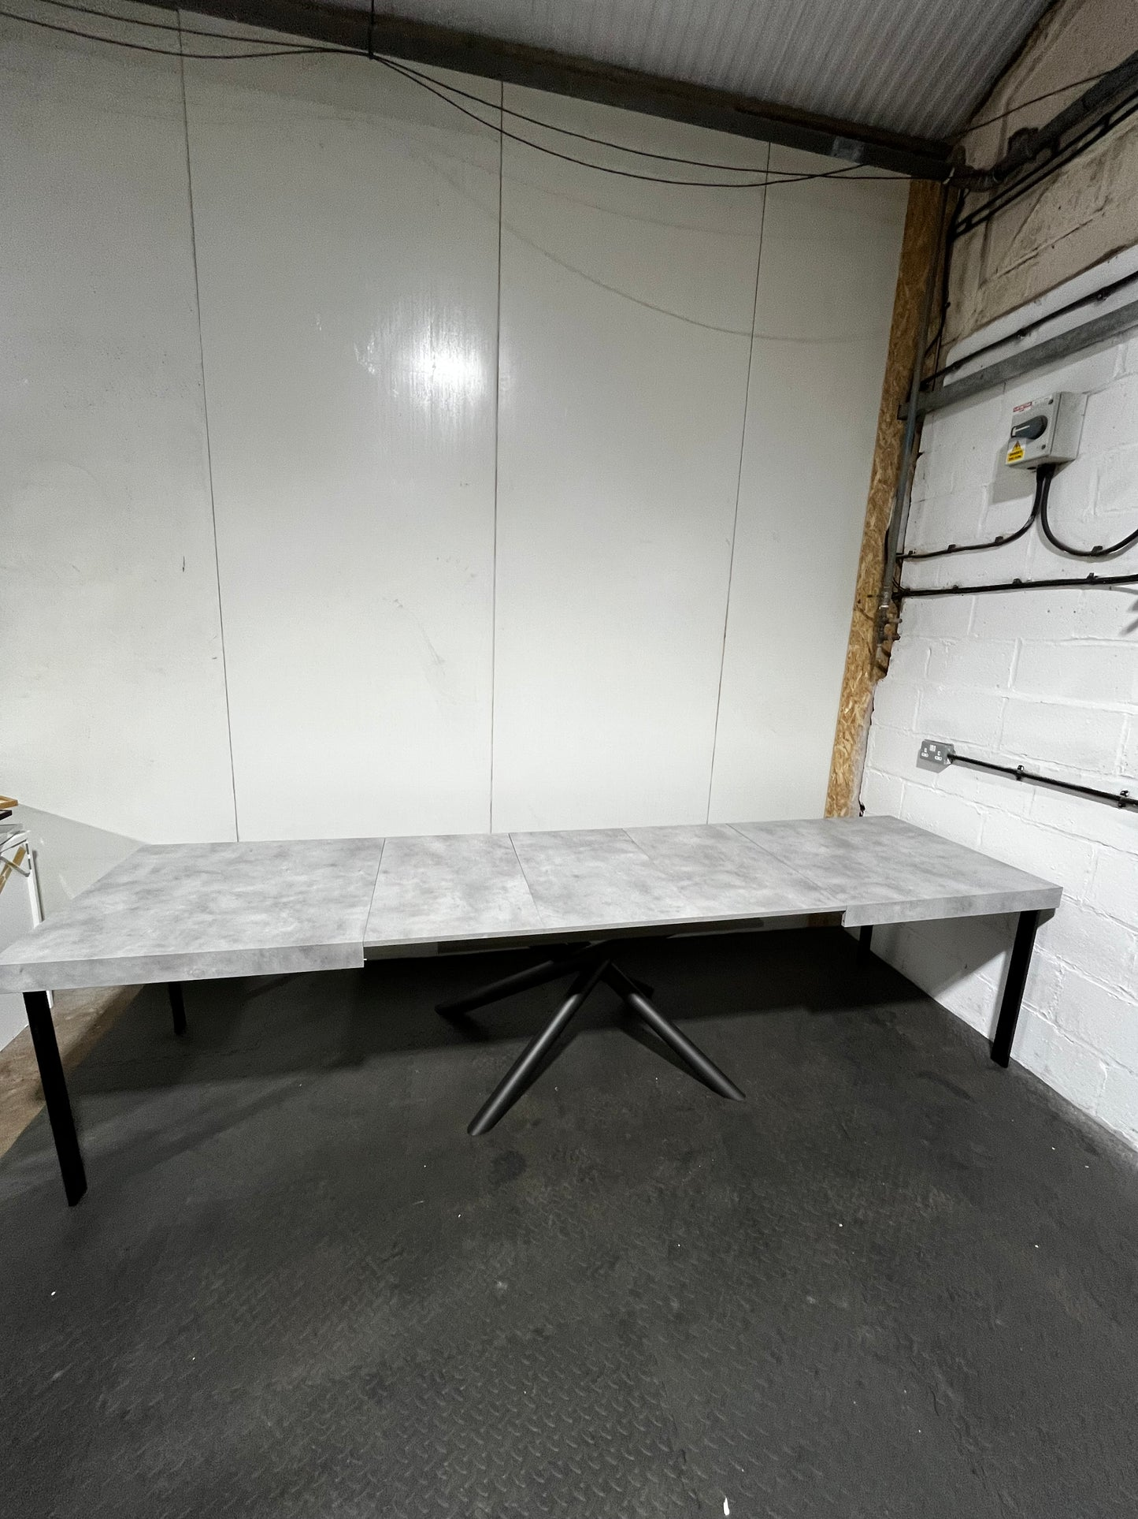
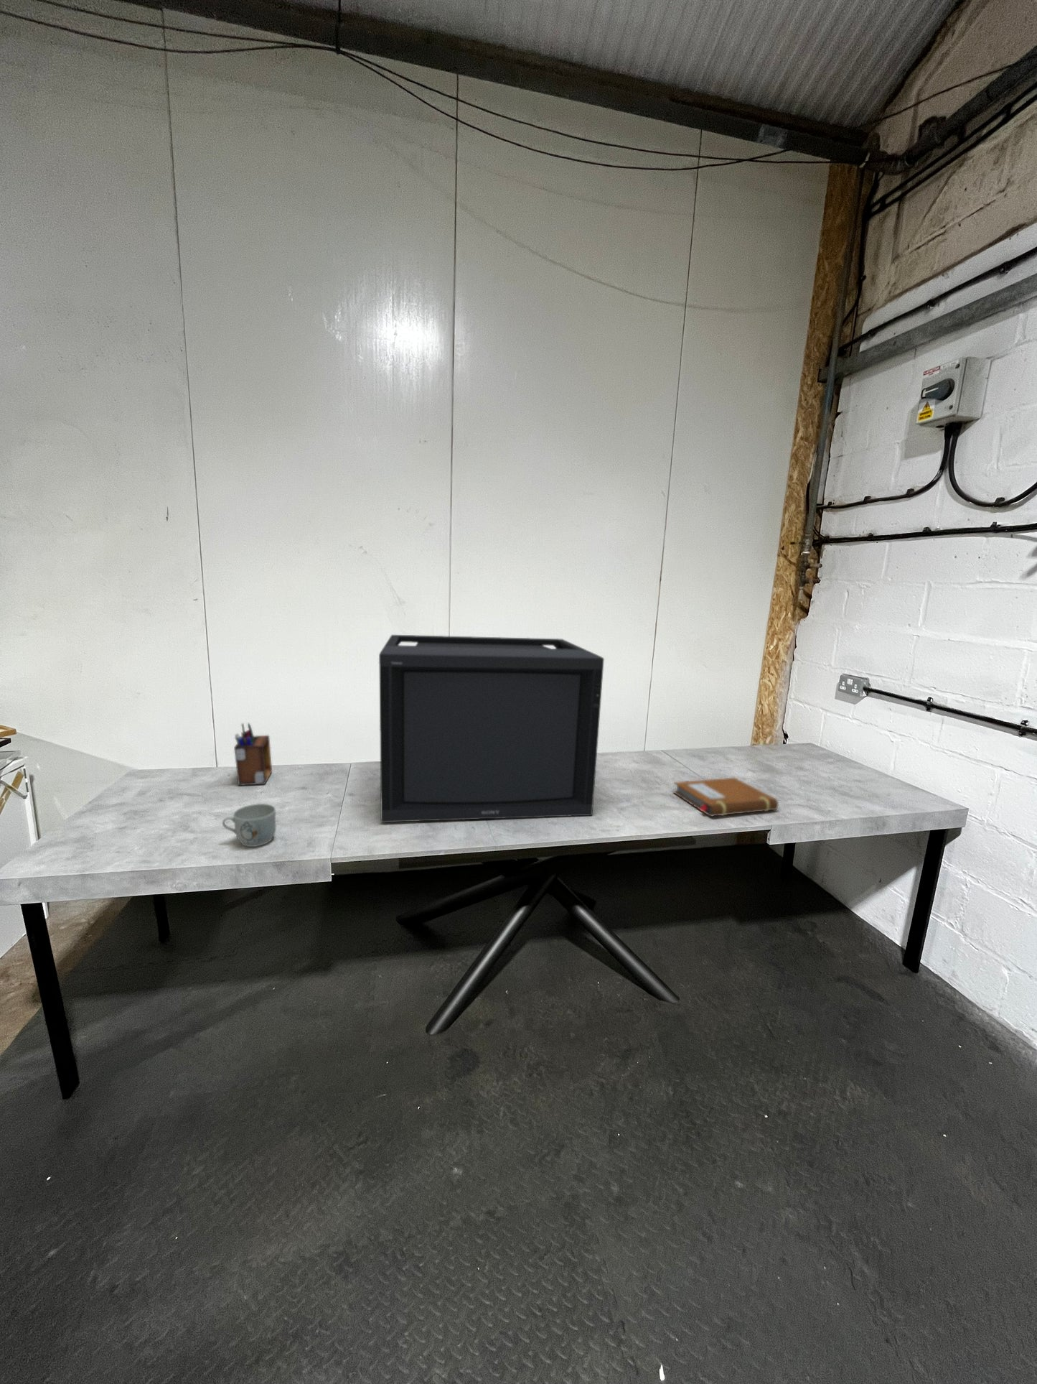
+ mug (249, 826)
+ monitor (484, 717)
+ notebook (722, 796)
+ desk organizer (254, 752)
